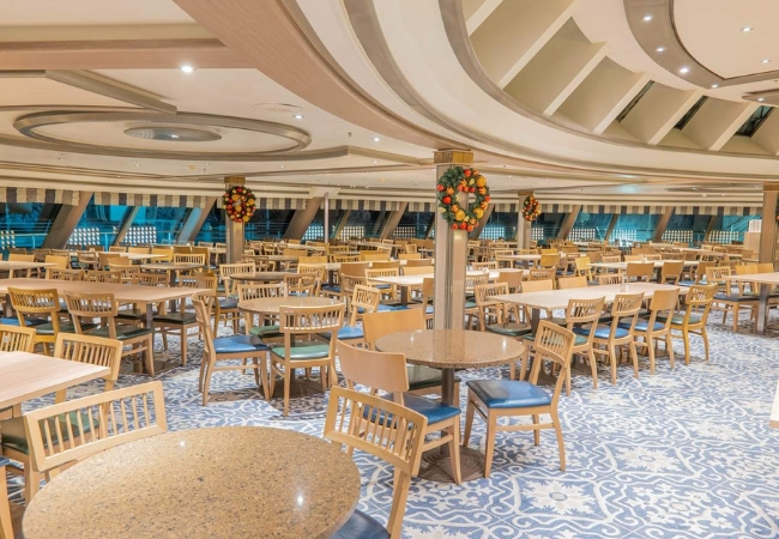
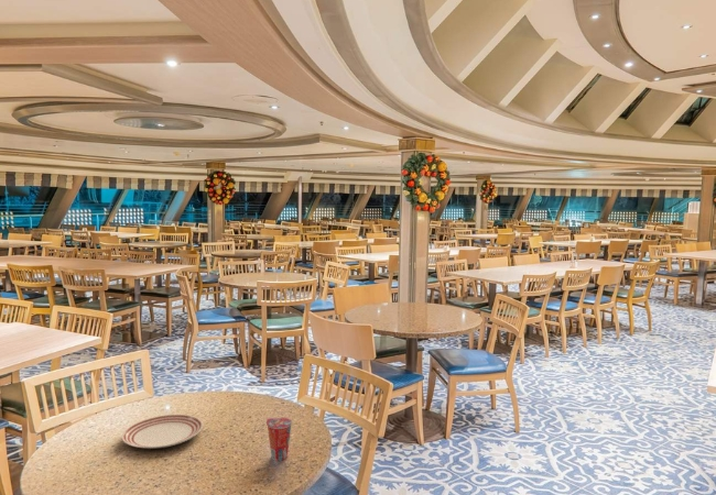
+ dinner plate (163, 432)
+ cup (278, 439)
